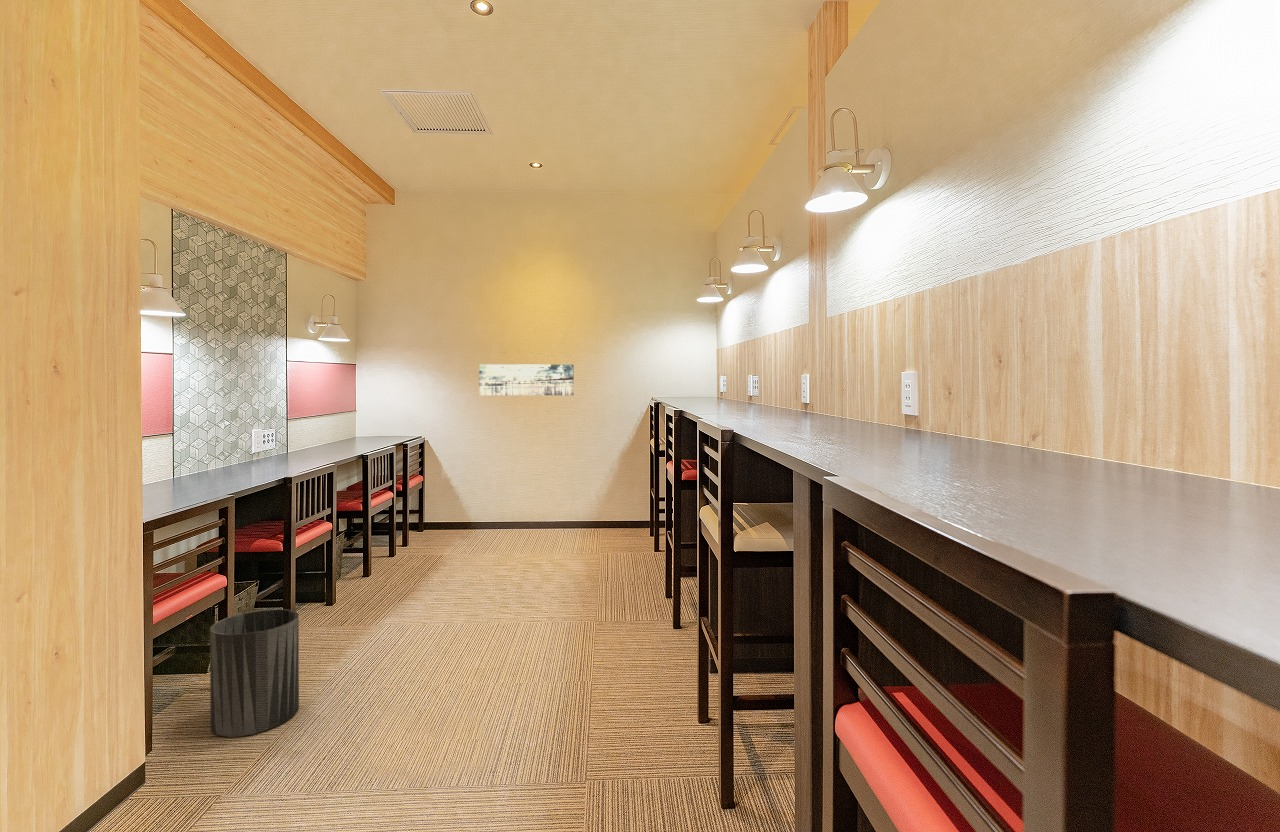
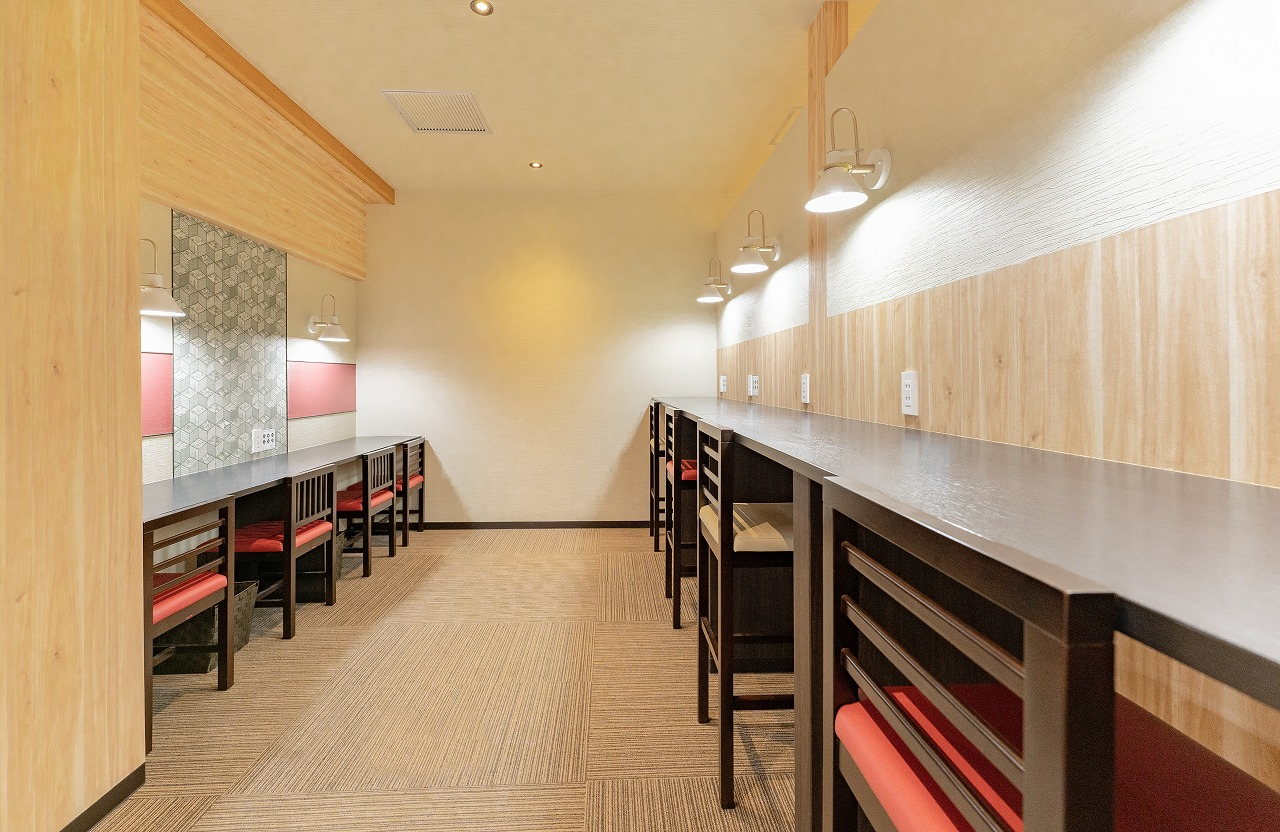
- wall art (526, 380)
- trash can (256, 668)
